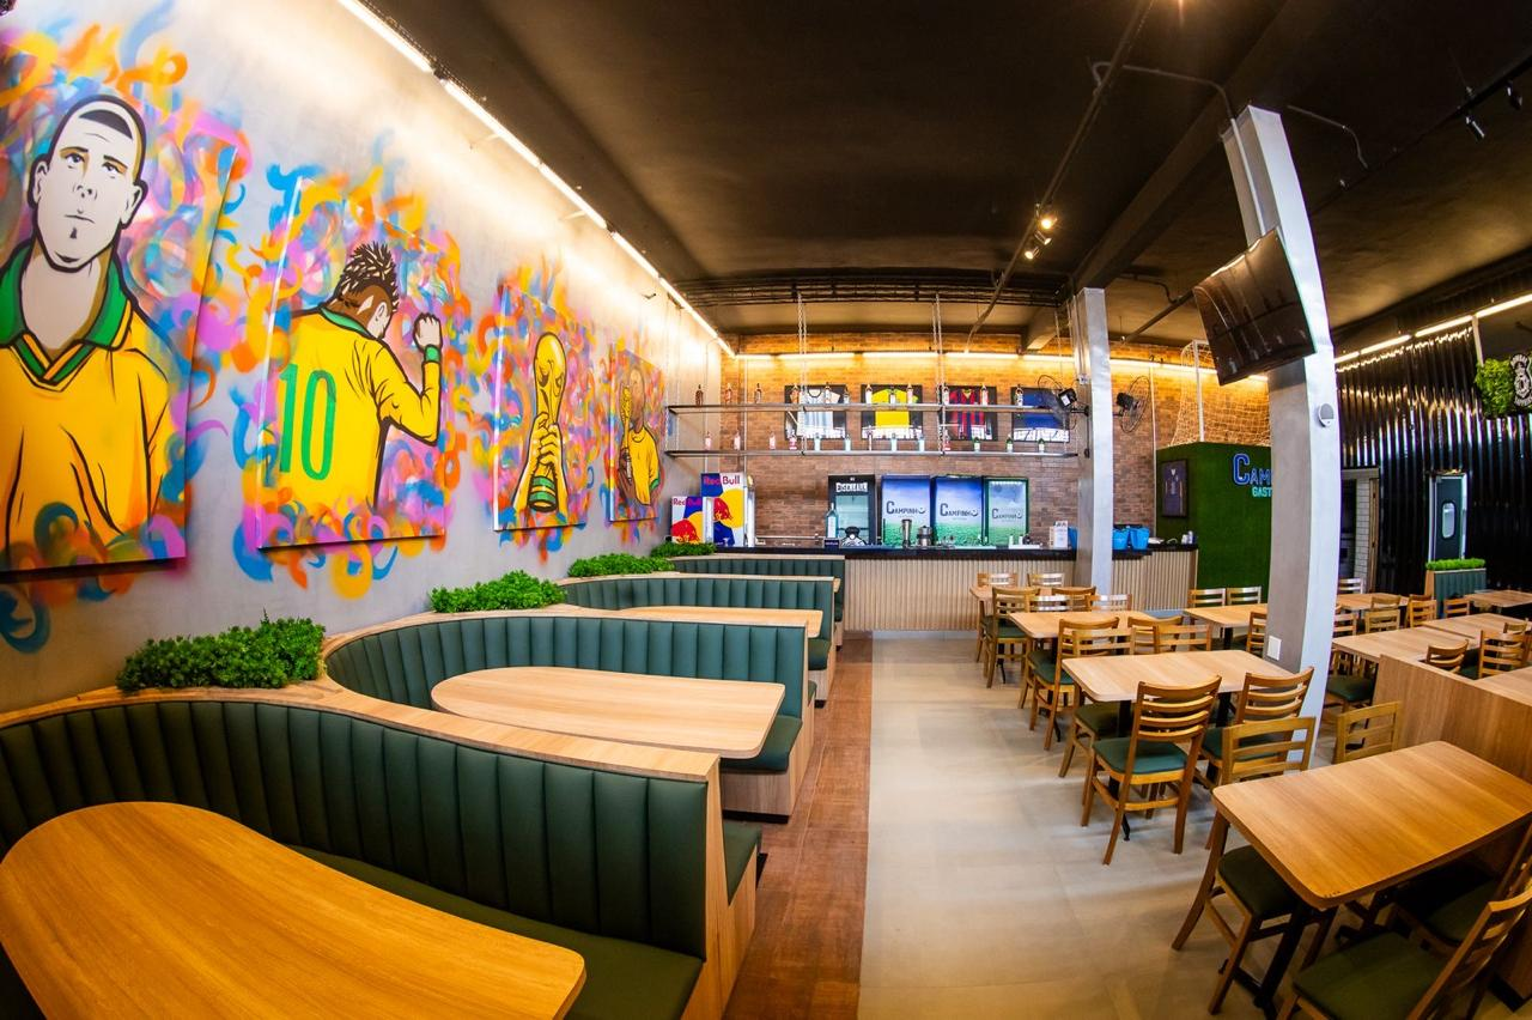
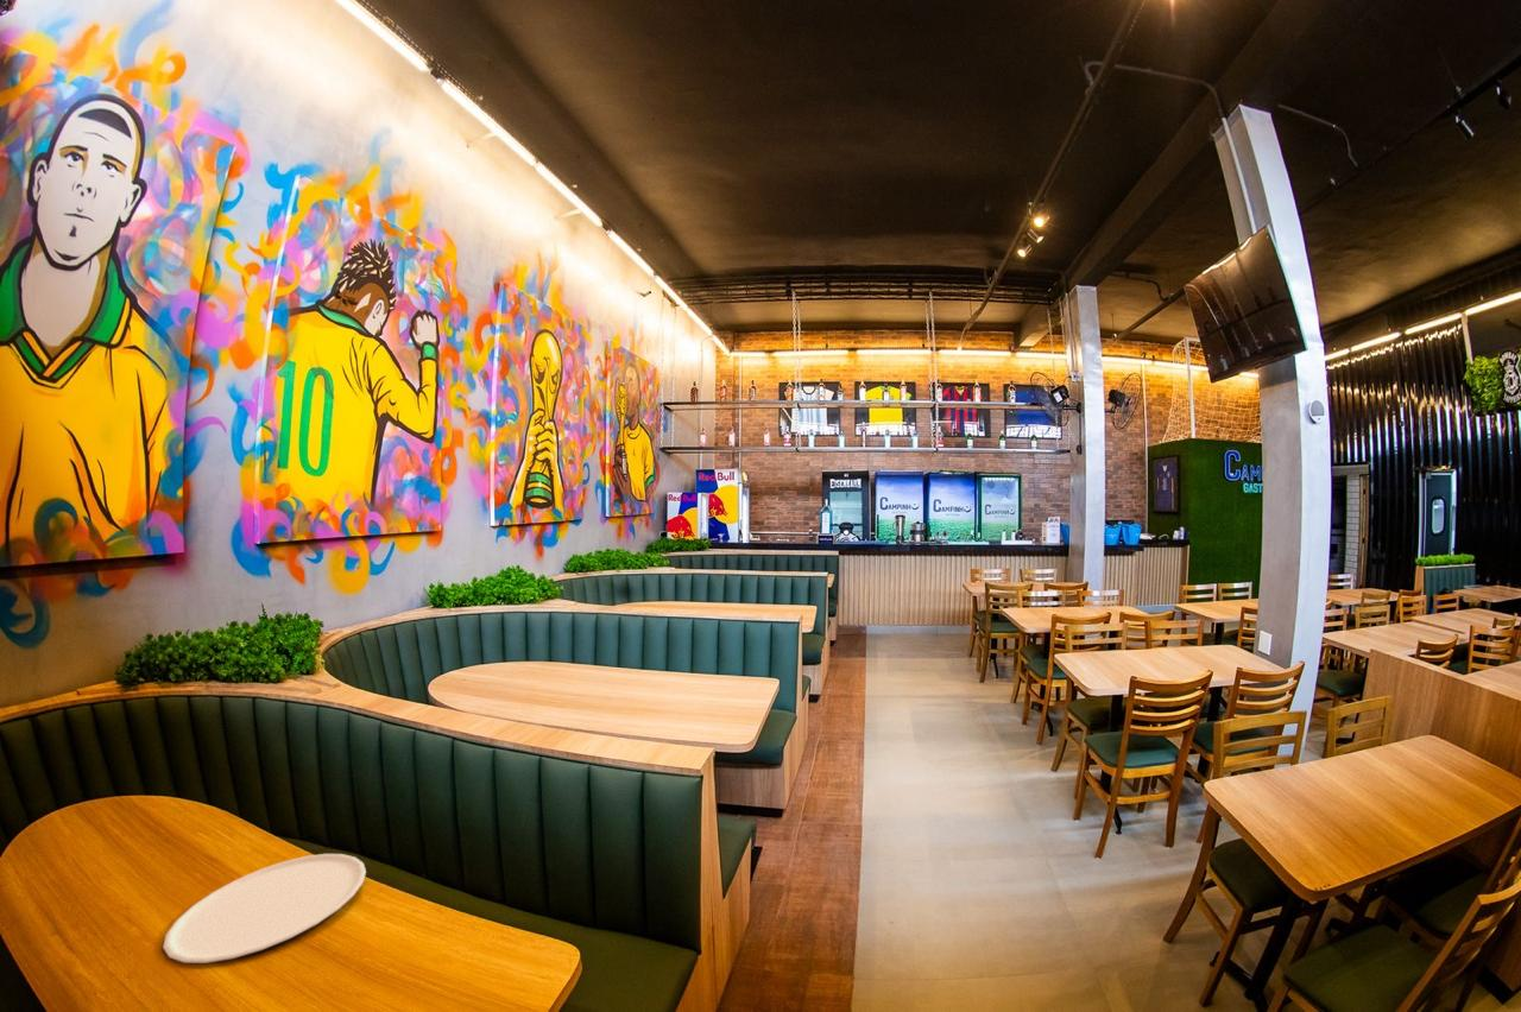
+ plate (273, 902)
